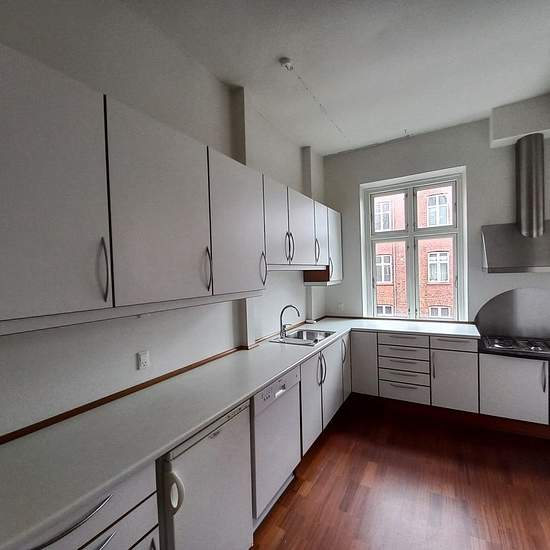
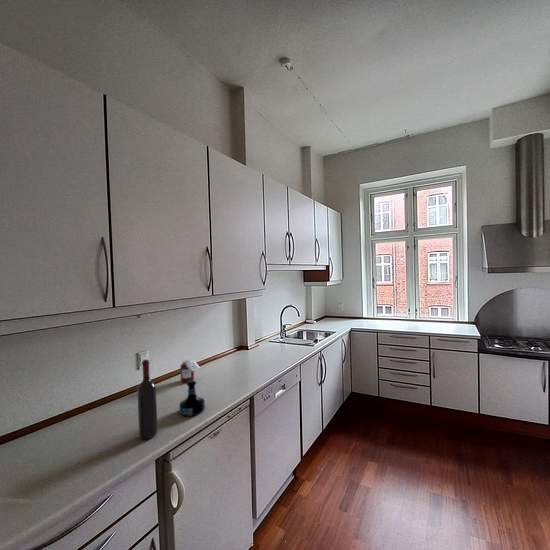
+ jar (189, 370)
+ wine bottle (147, 398)
+ tequila bottle (191, 396)
